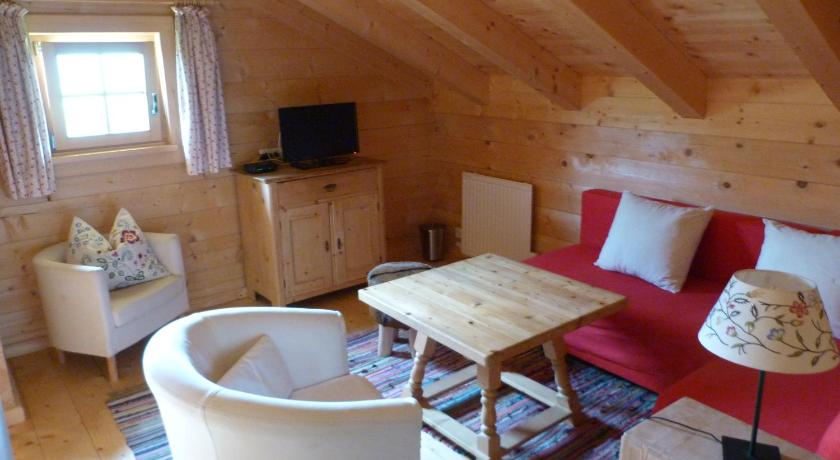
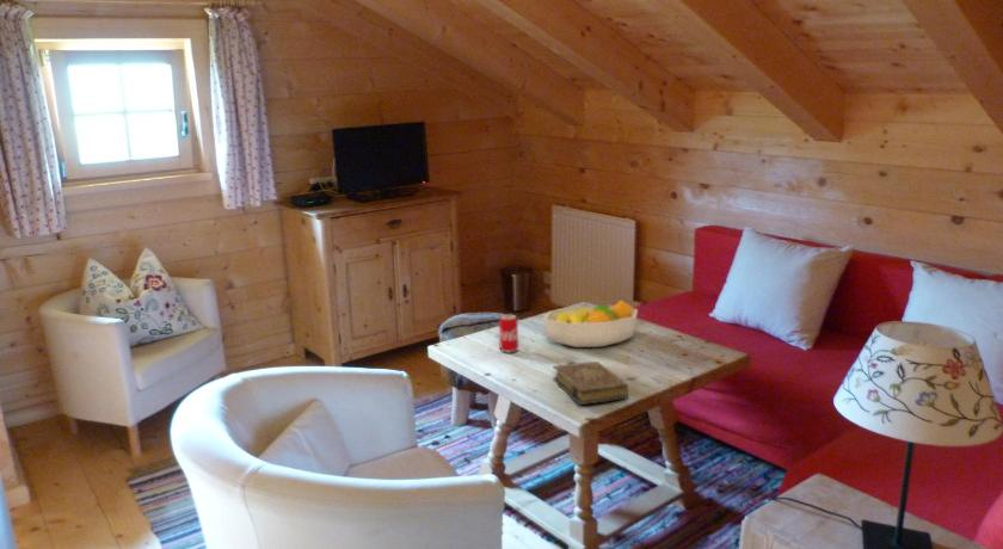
+ book (589, 381)
+ fruit bowl (591, 321)
+ beverage can (509, 333)
